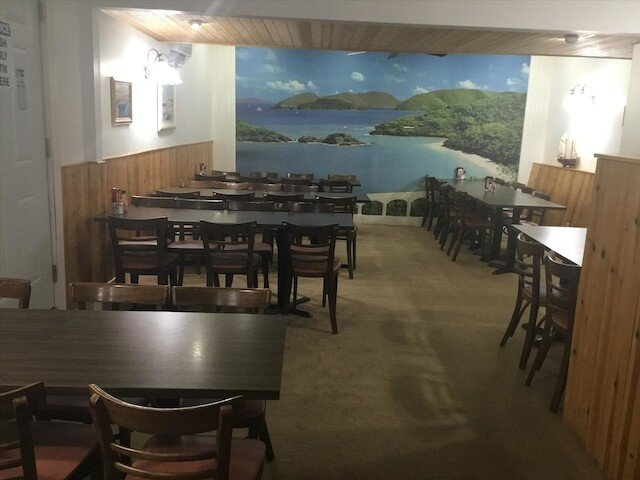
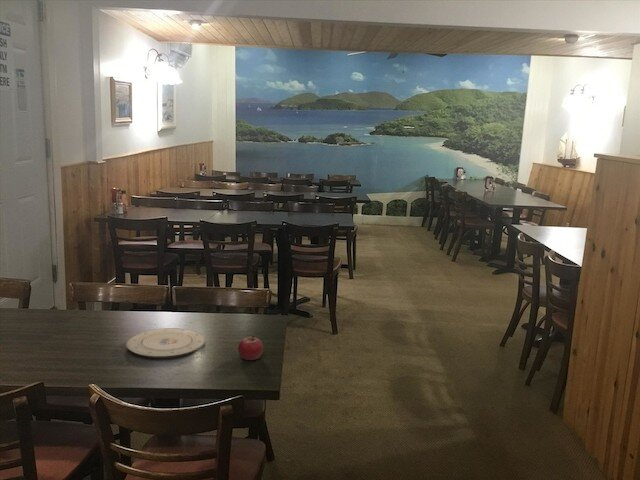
+ plate (166, 343)
+ fruit (250, 346)
